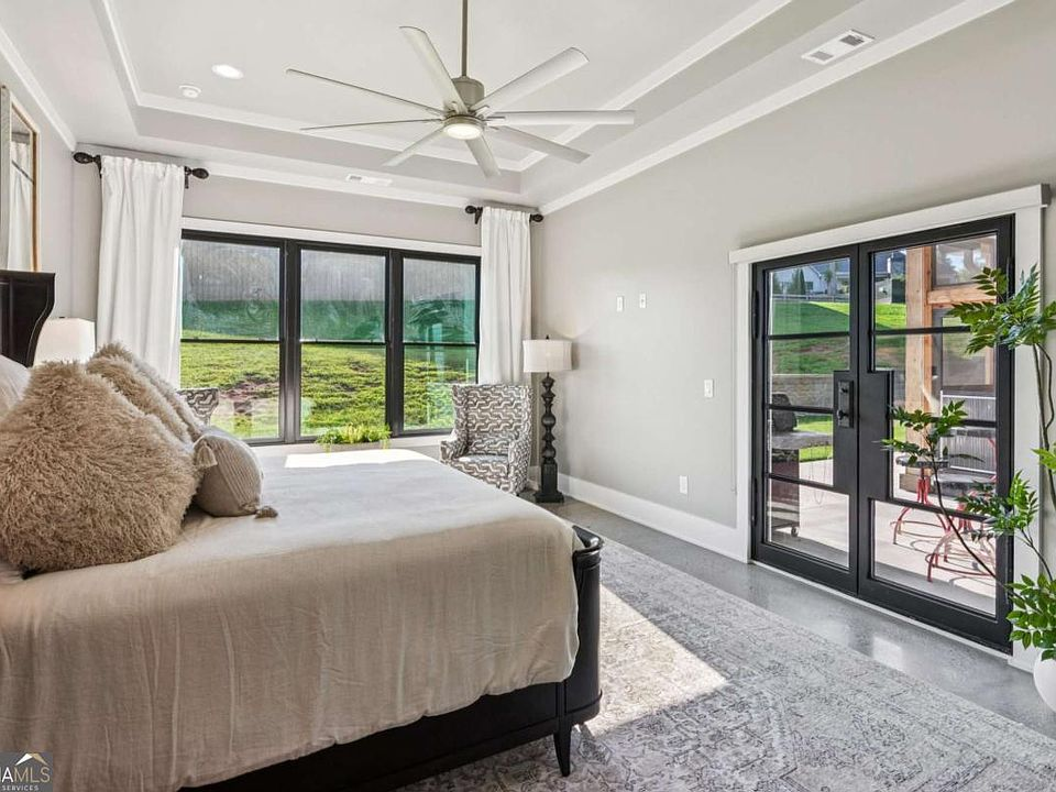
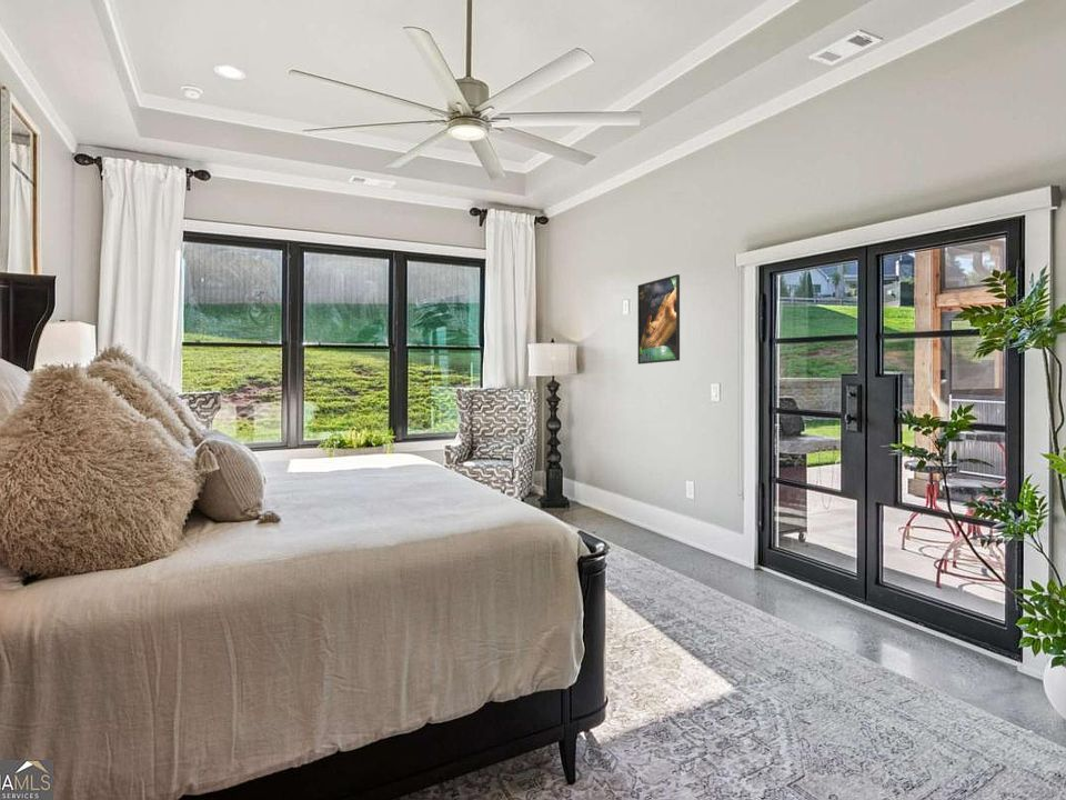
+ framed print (657, 321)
